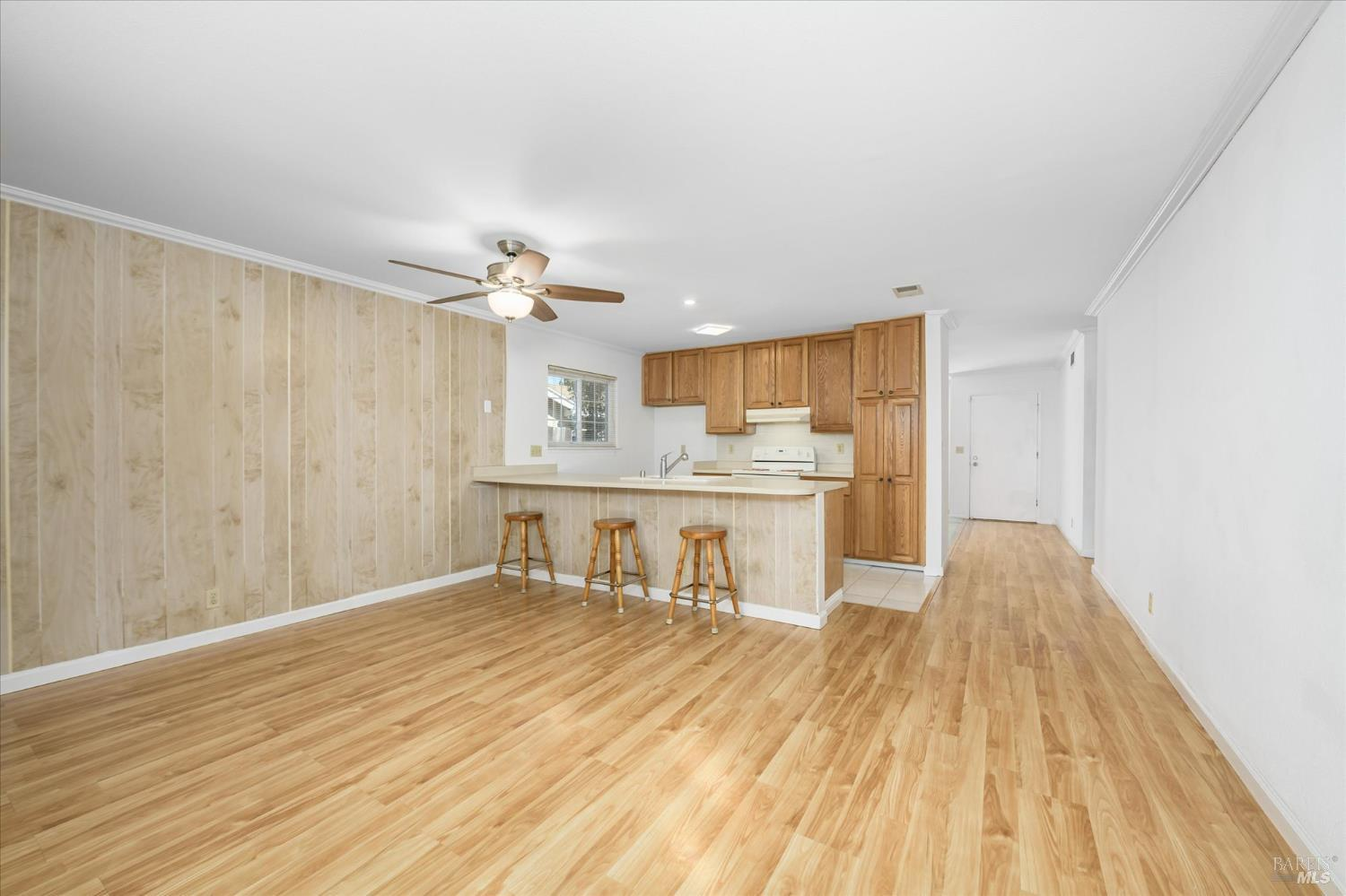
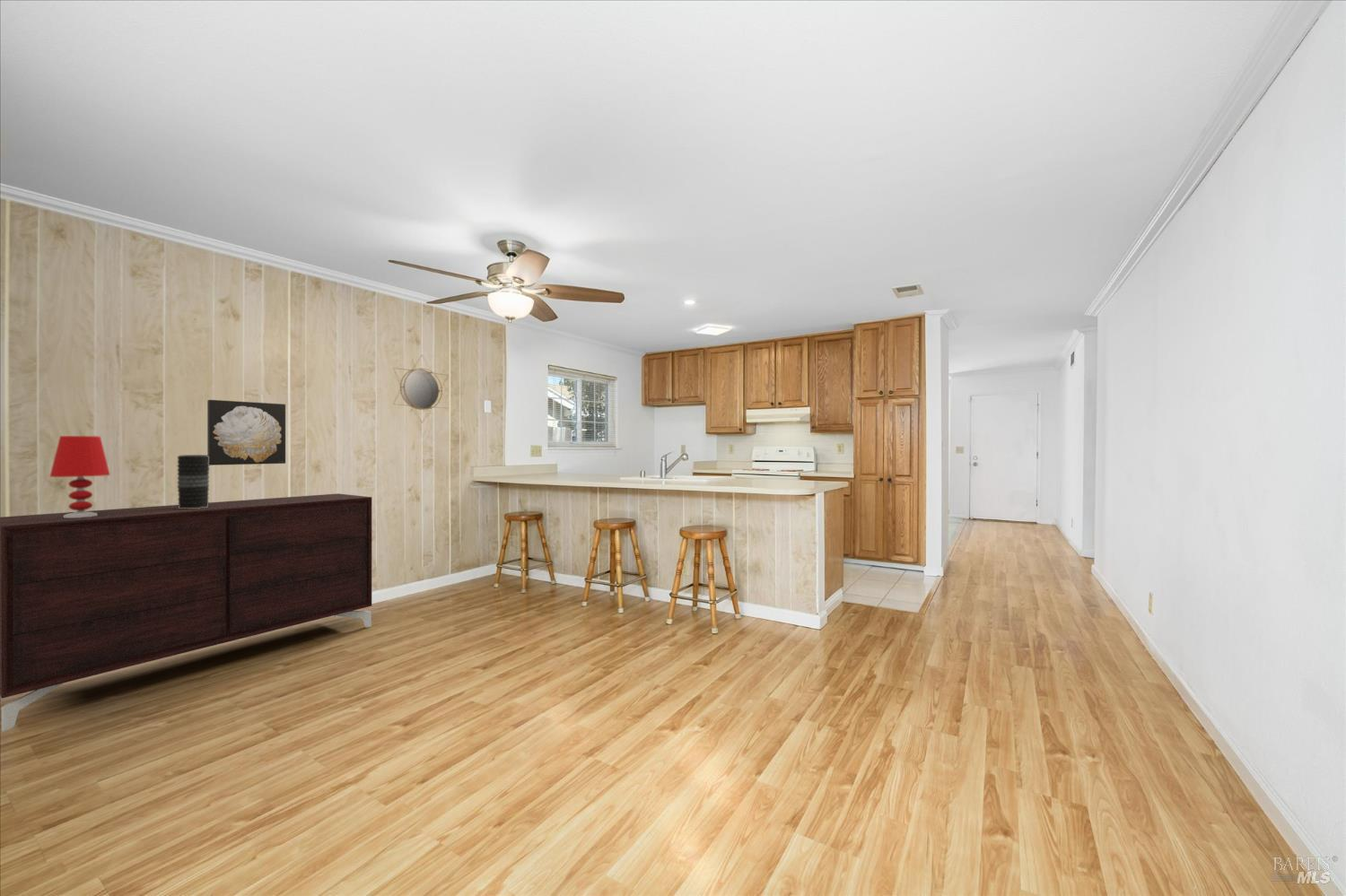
+ home mirror (422, 388)
+ sideboard (213, 582)
+ wall art (248, 433)
+ vase (193, 481)
+ table lamp (80, 475)
